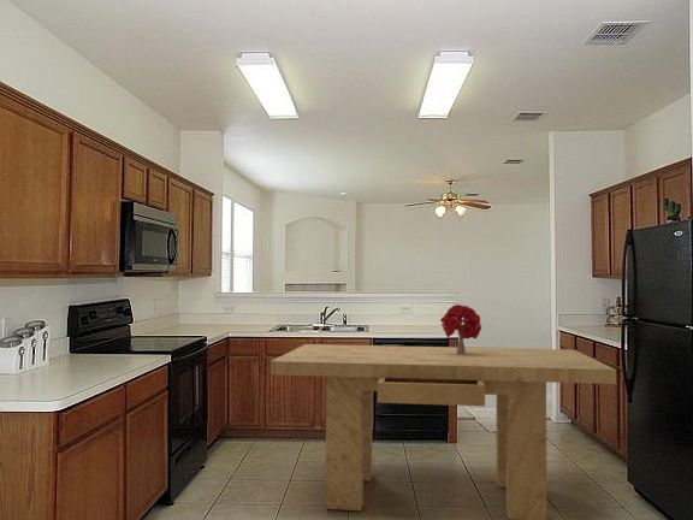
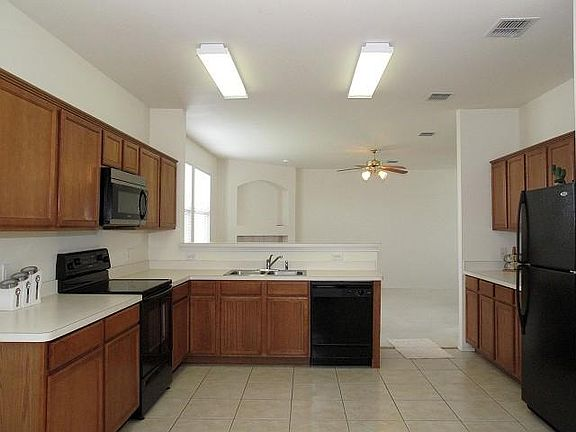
- dining table (436, 403)
- bouquet (462, 329)
